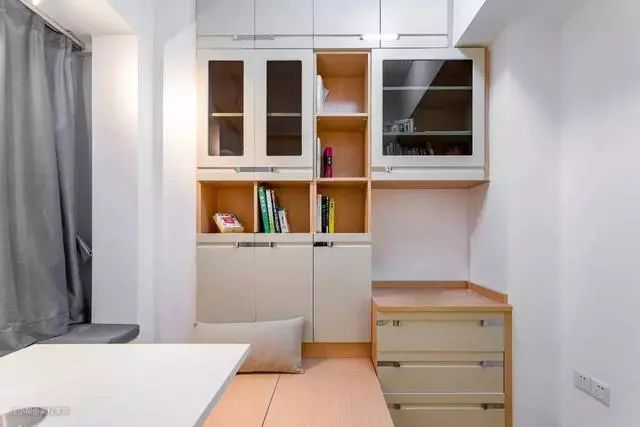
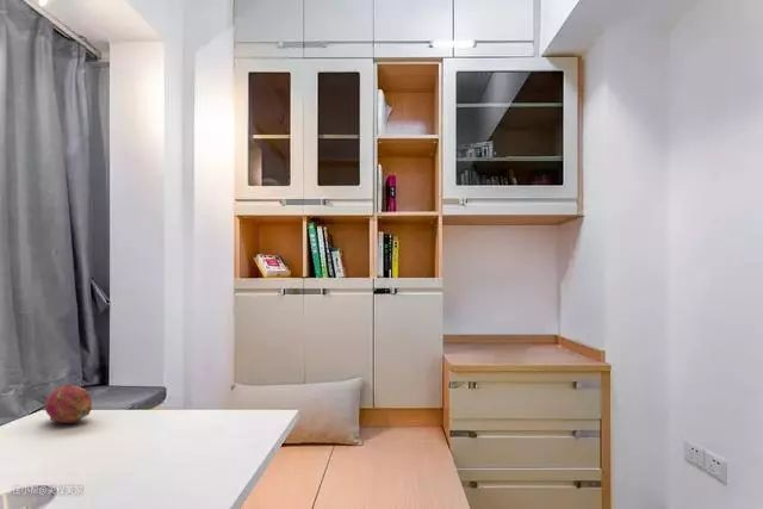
+ fruit (68, 402)
